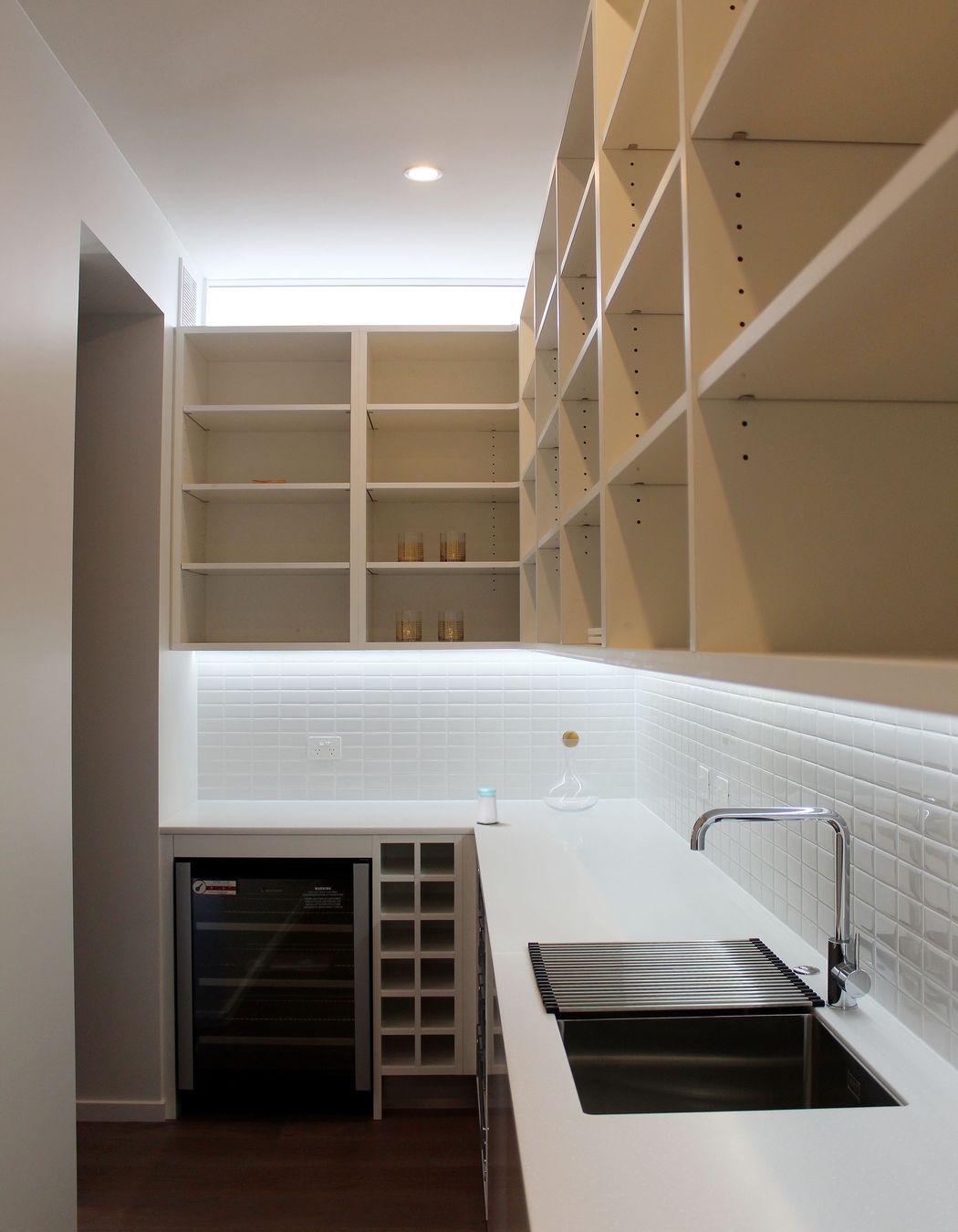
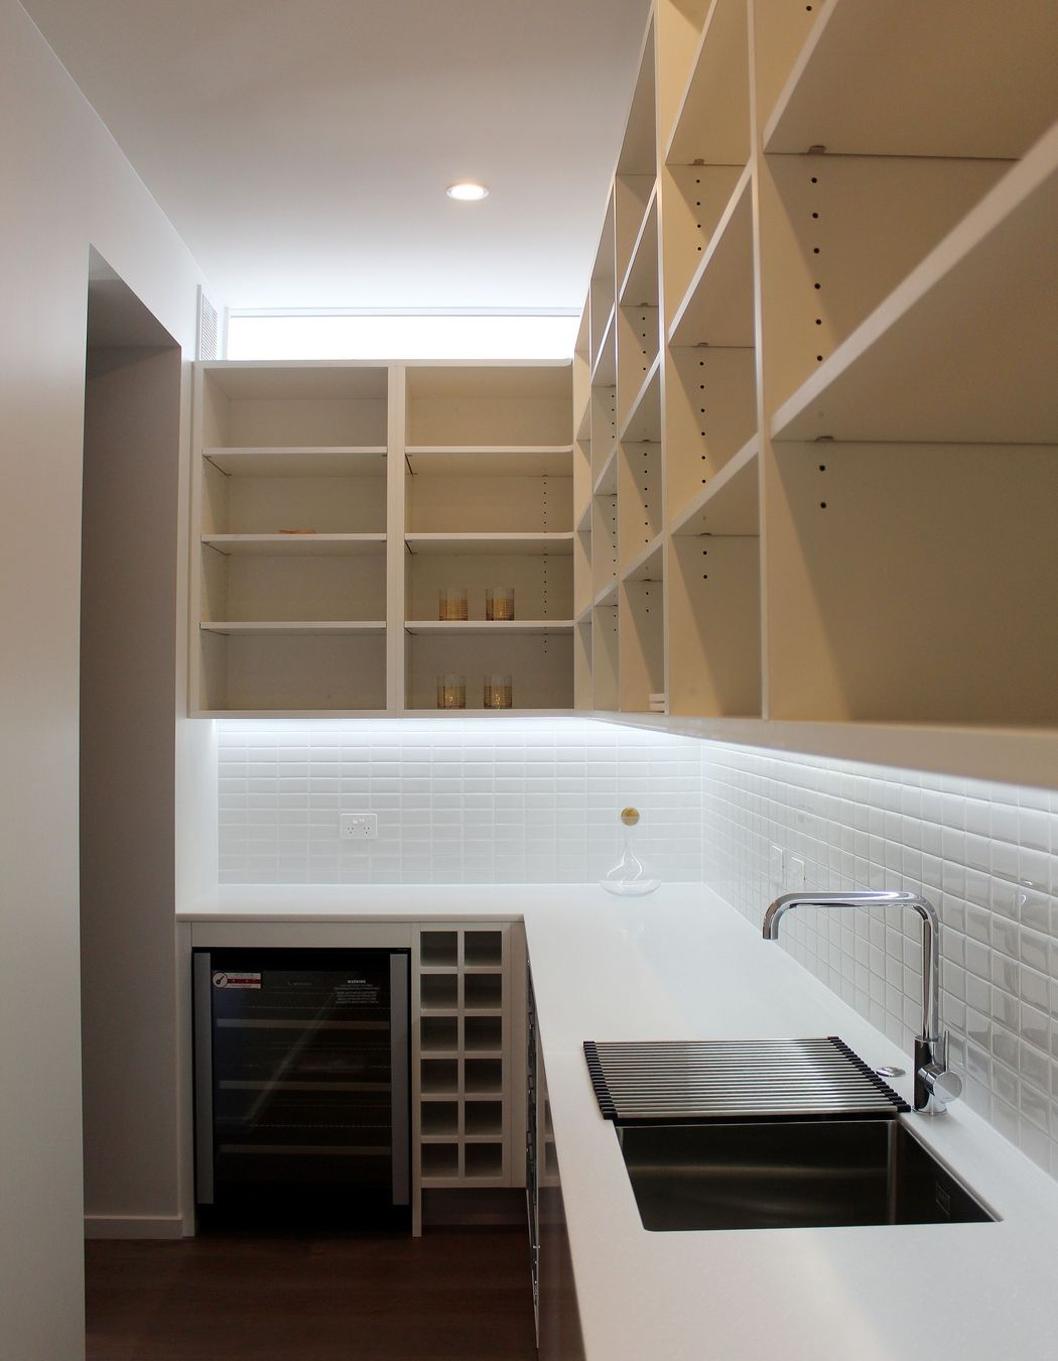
- salt shaker (486, 805)
